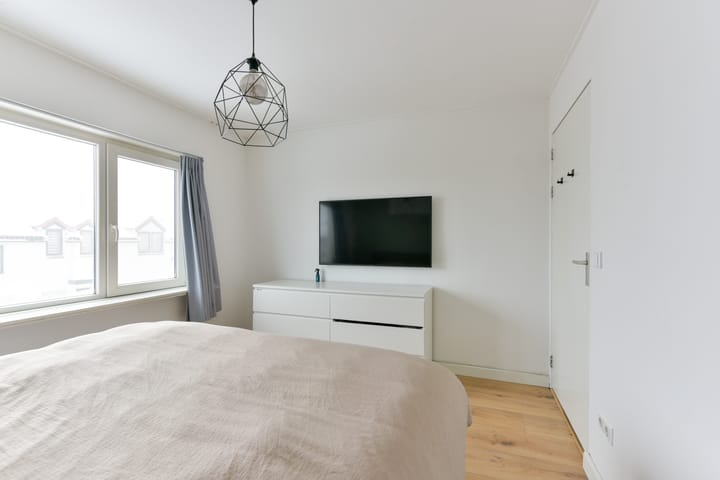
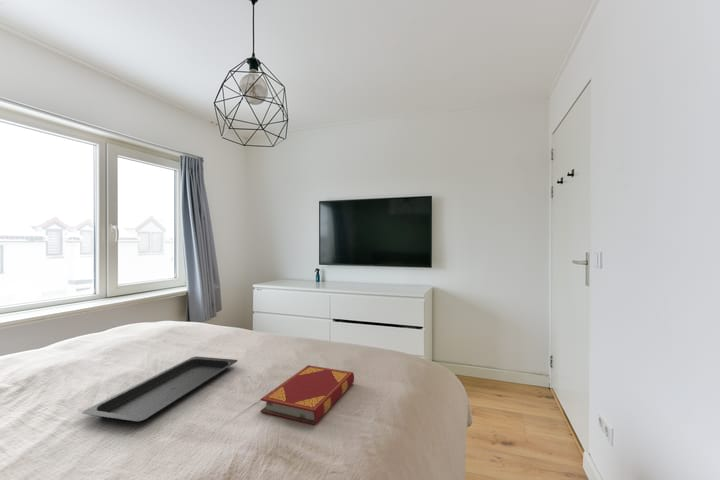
+ serving tray (173, 385)
+ hardback book (311, 390)
